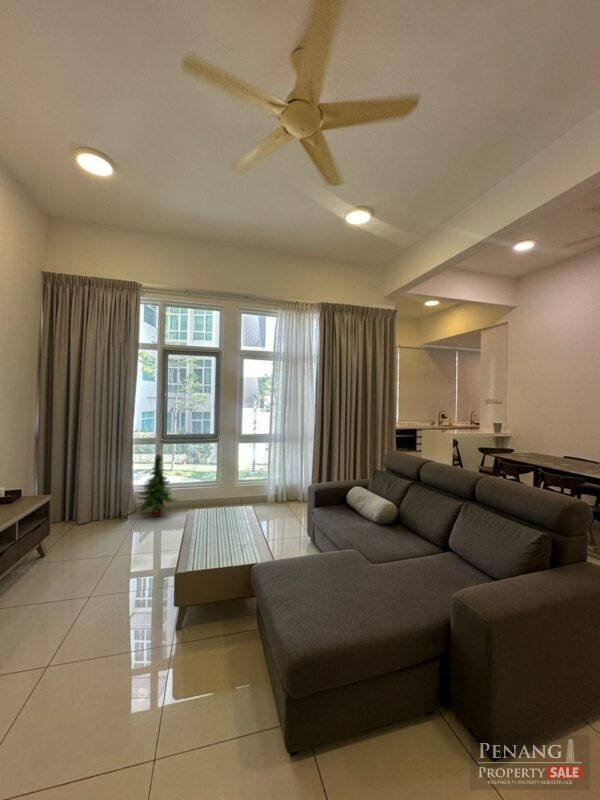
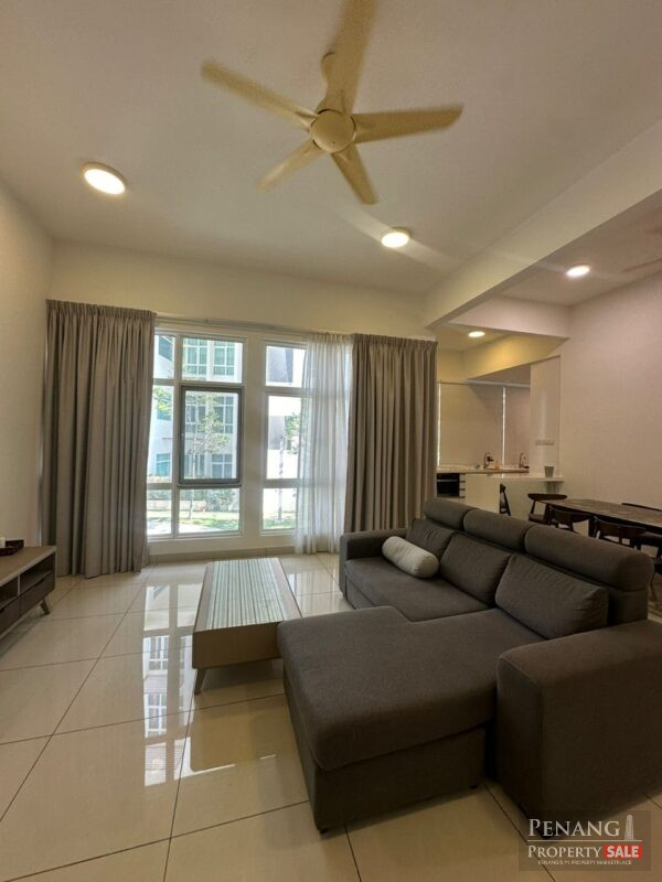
- tree (157, 484)
